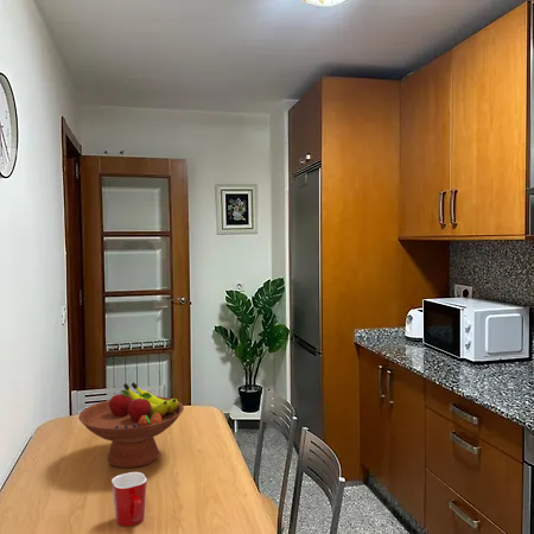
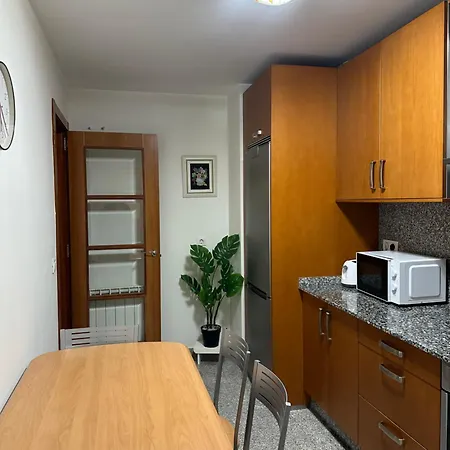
- mug (132, 502)
- fruit bowl (132, 425)
